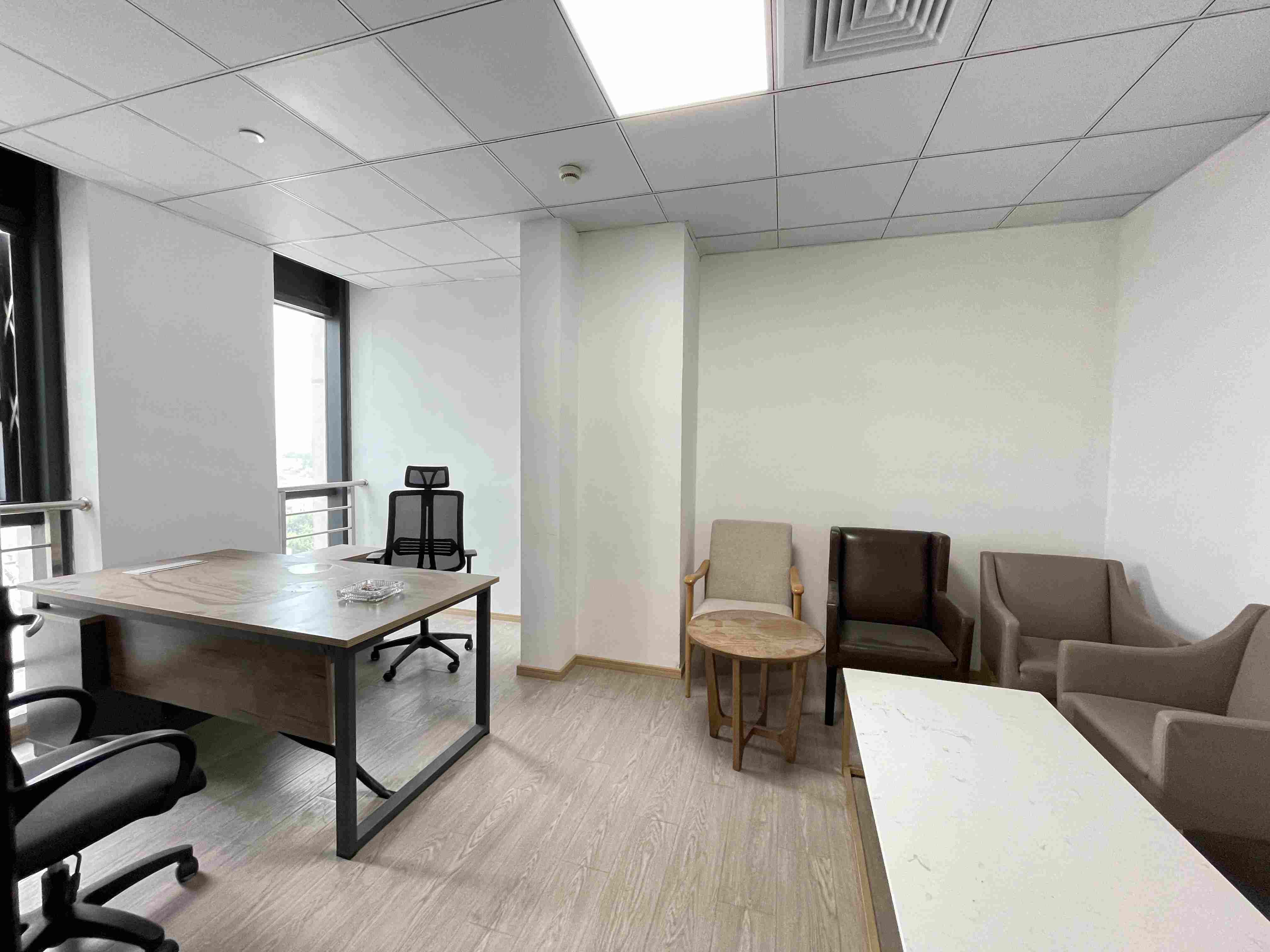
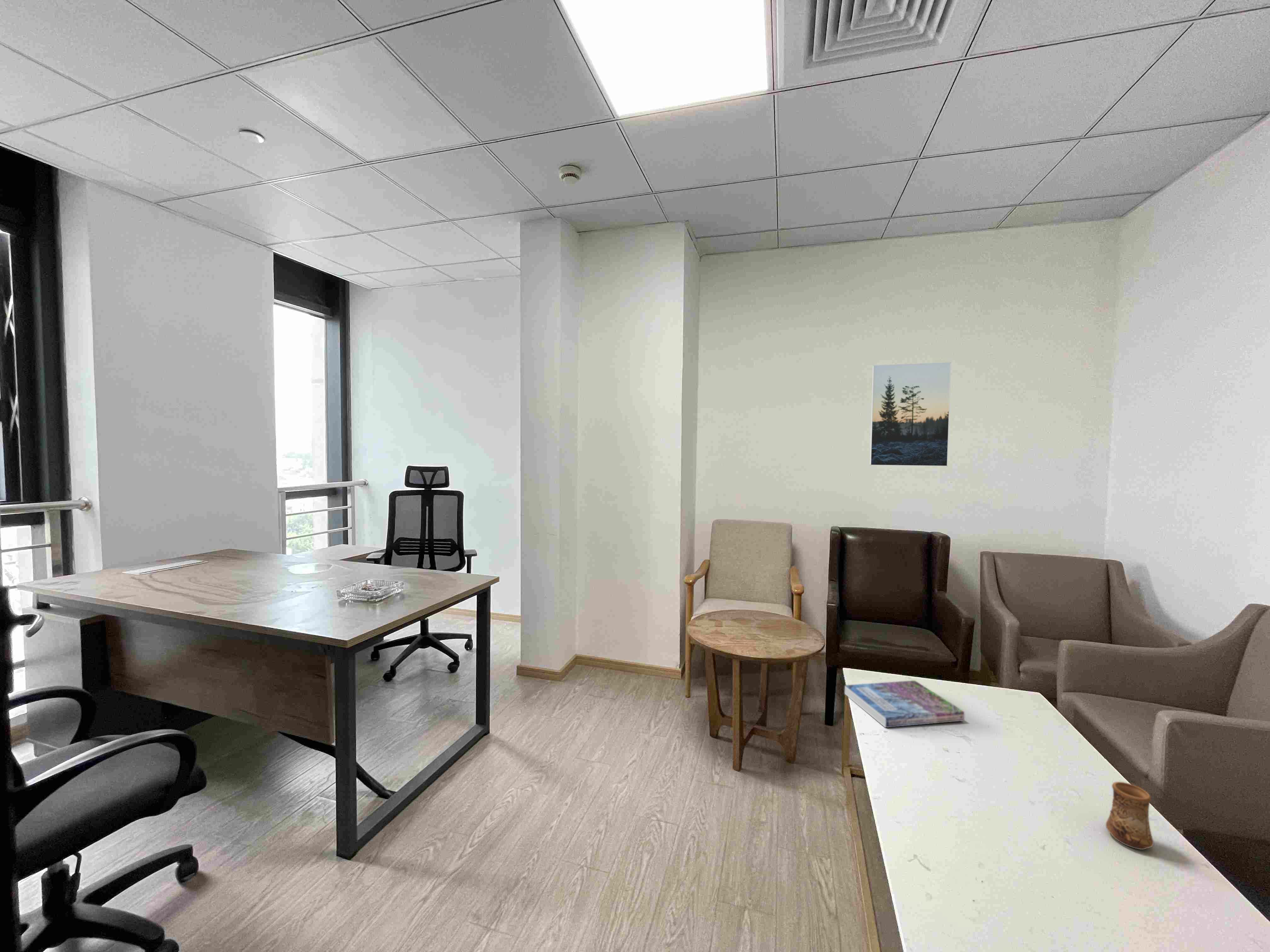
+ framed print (909, 415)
+ book (901, 702)
+ cup (1130, 815)
